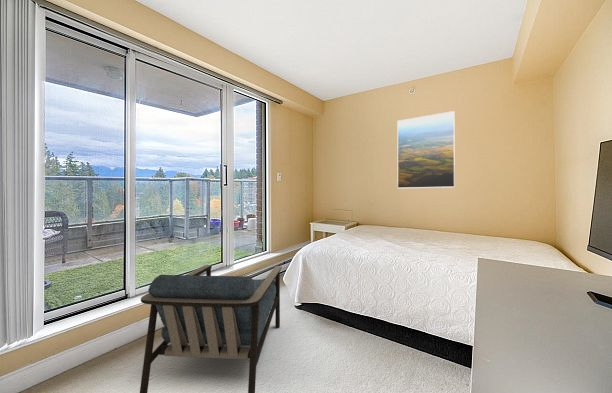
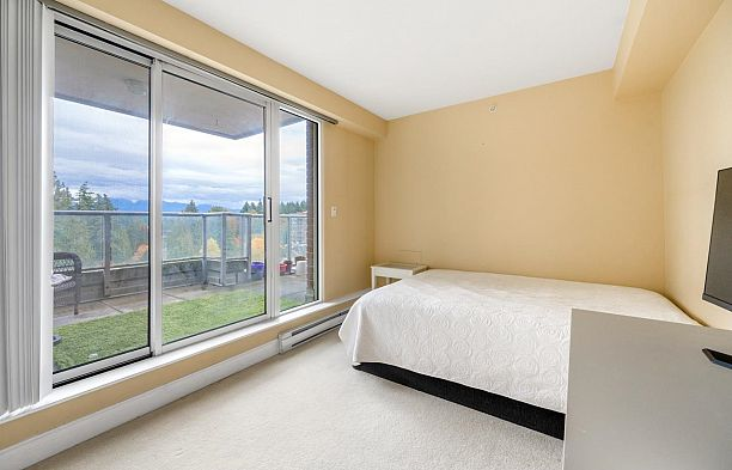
- armchair (225, 308)
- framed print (424, 152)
